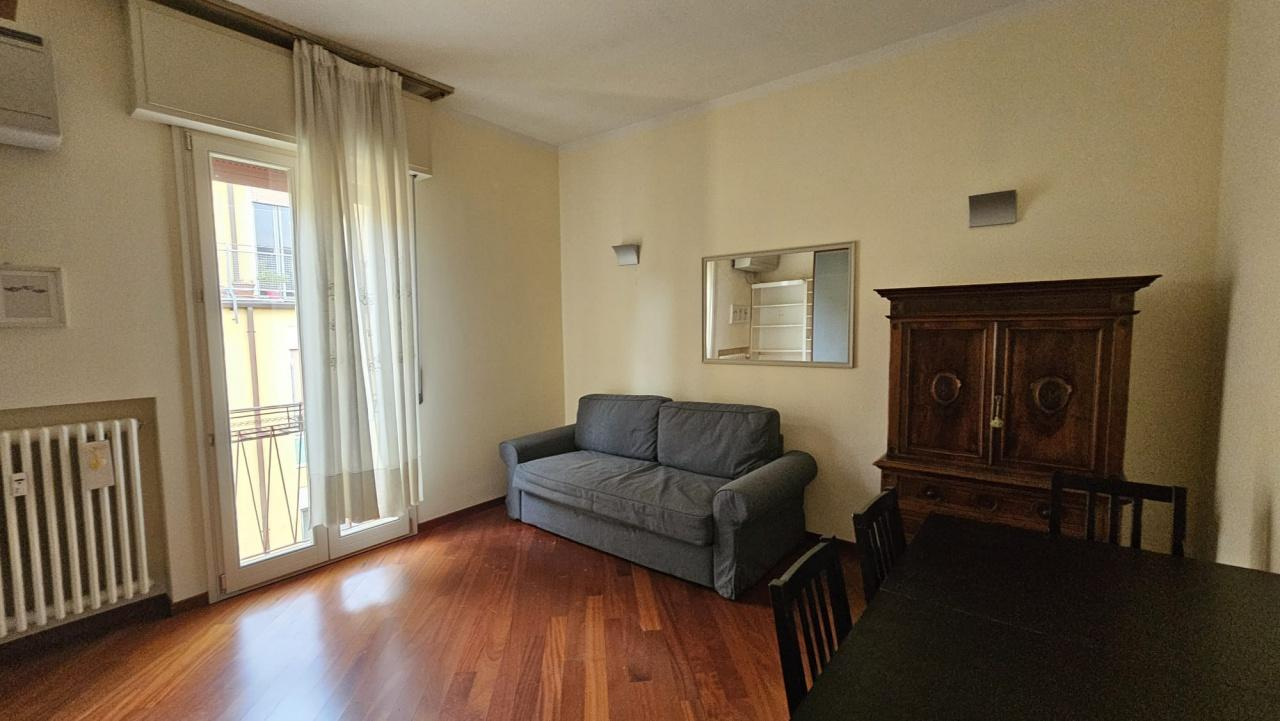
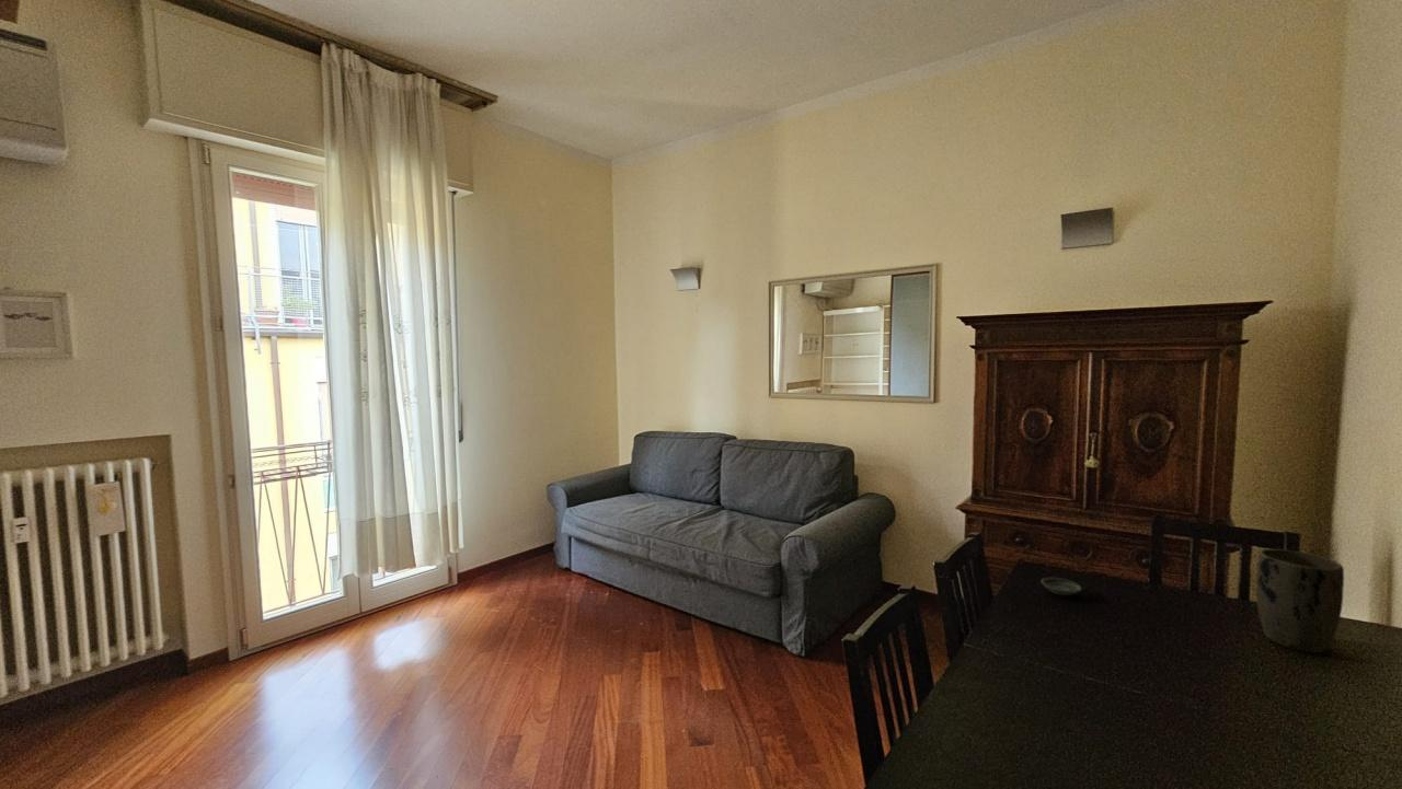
+ saucer (1060, 588)
+ plant pot (1297, 600)
